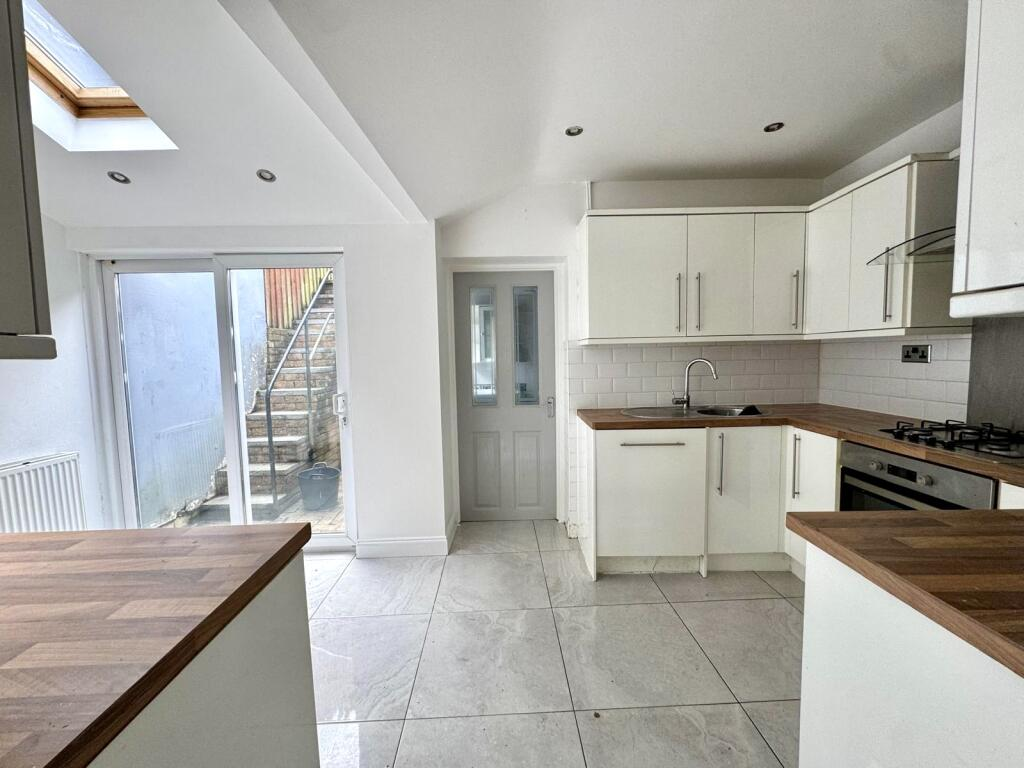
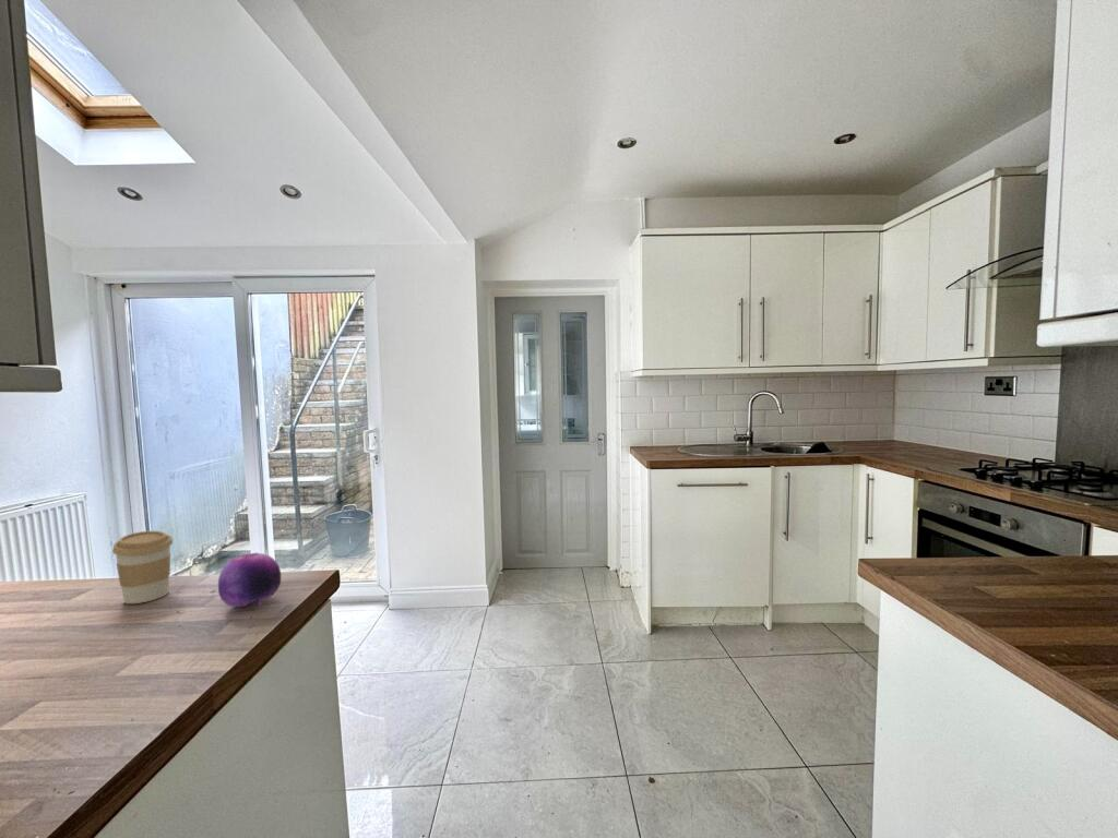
+ fruit (249, 579)
+ coffee cup (144, 565)
